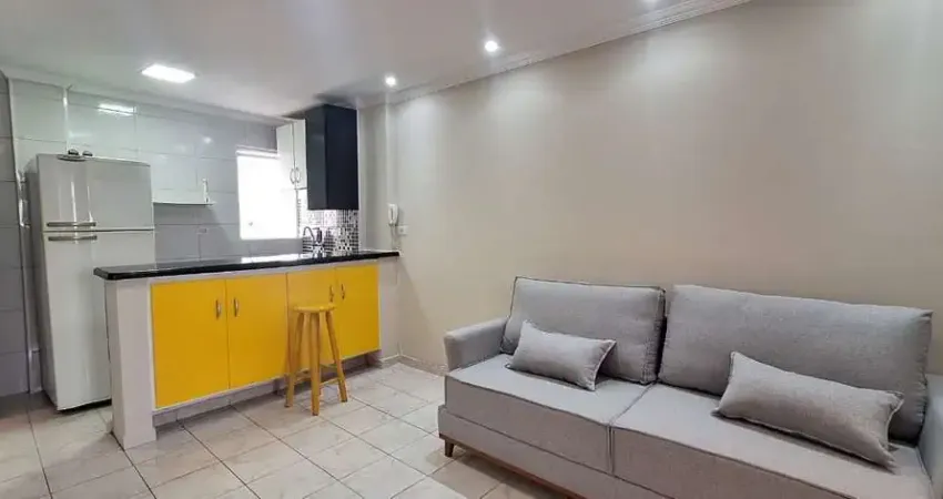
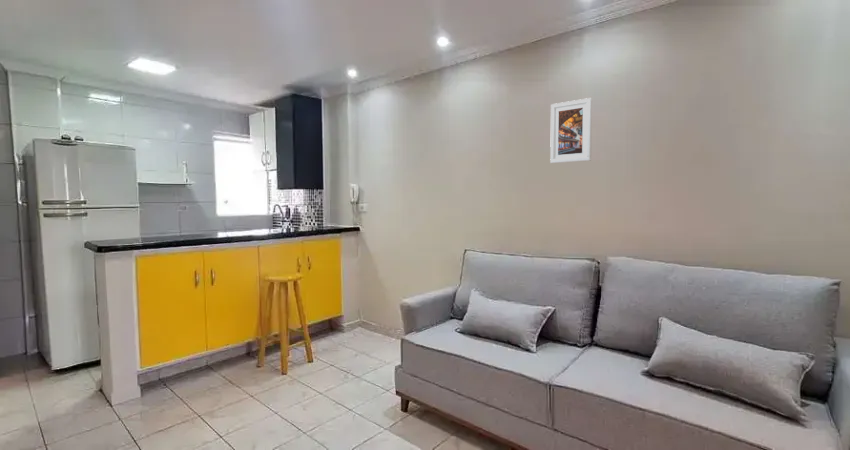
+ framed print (570, 131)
